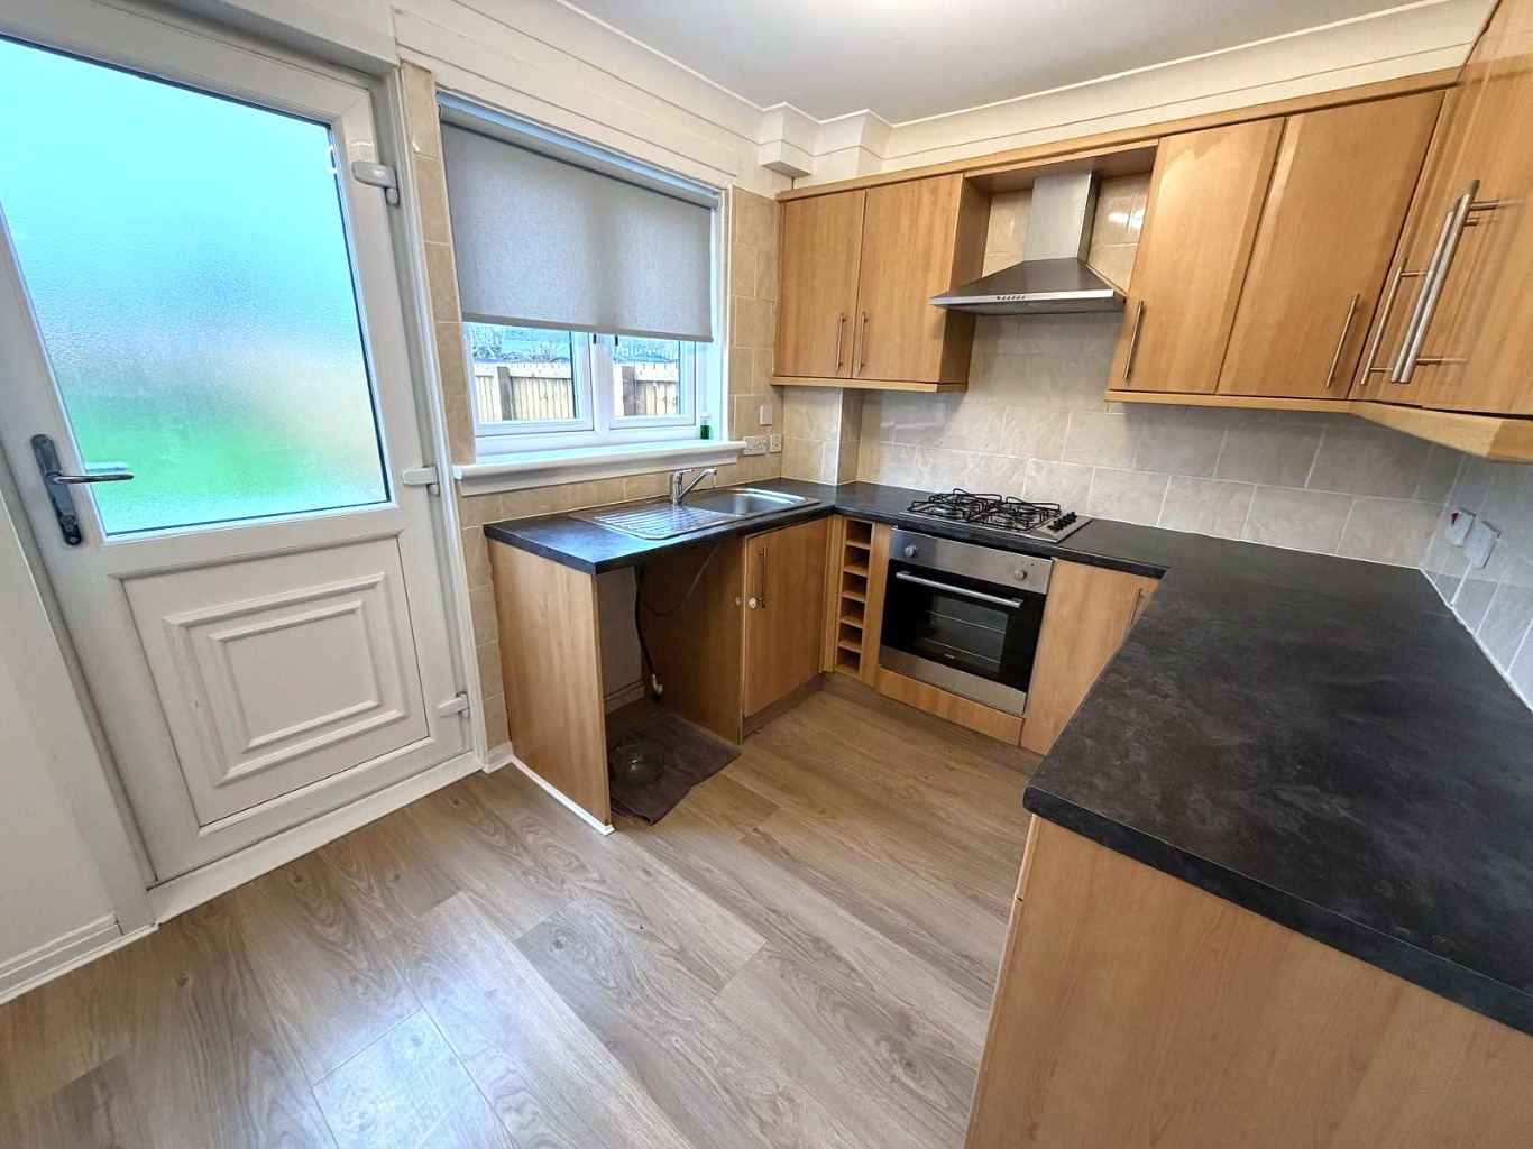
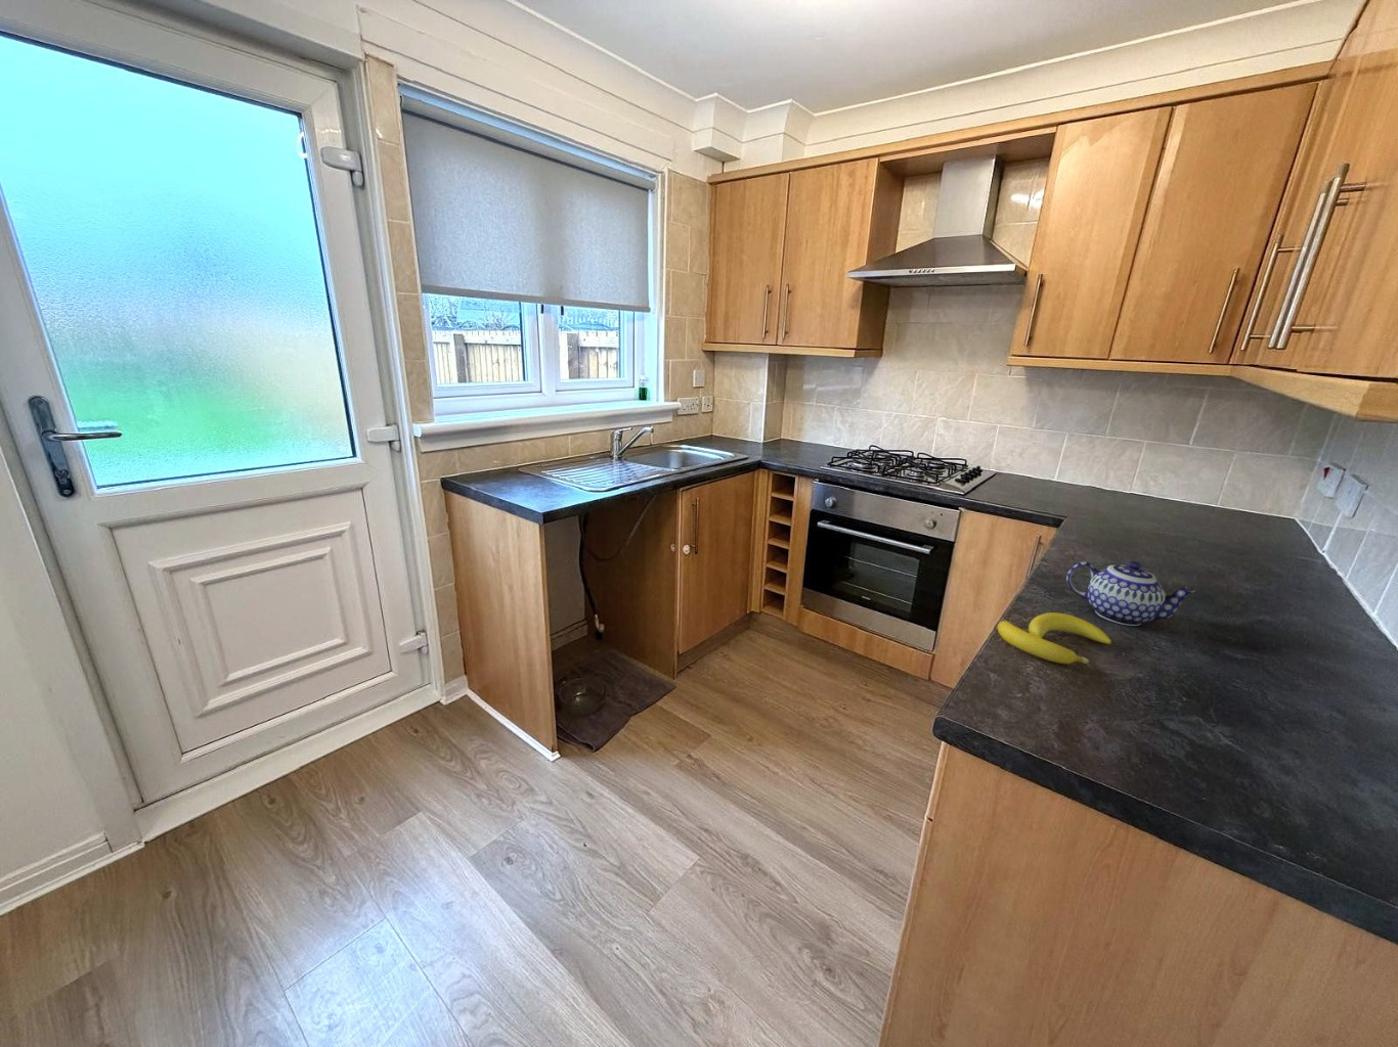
+ teapot (1125, 589)
+ banana (1060, 630)
